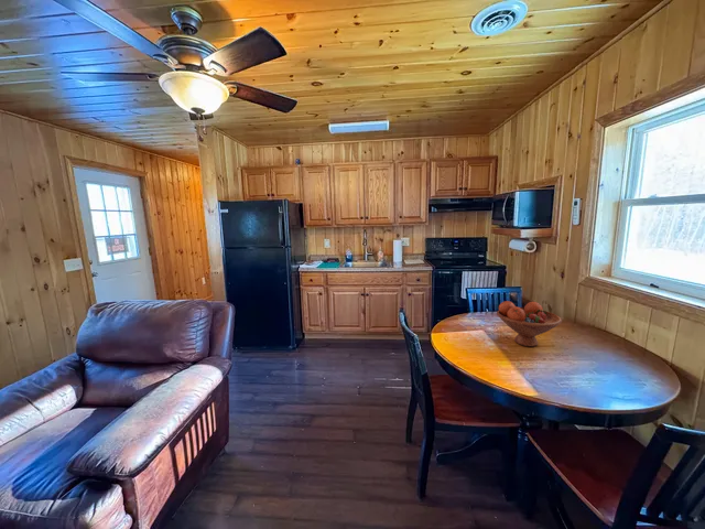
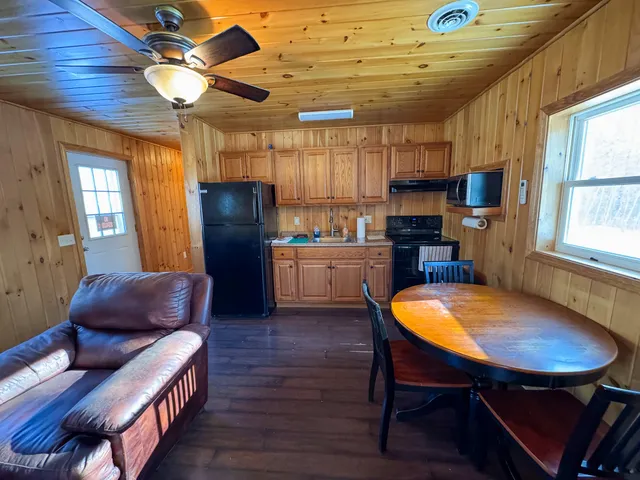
- fruit bowl (527, 323)
